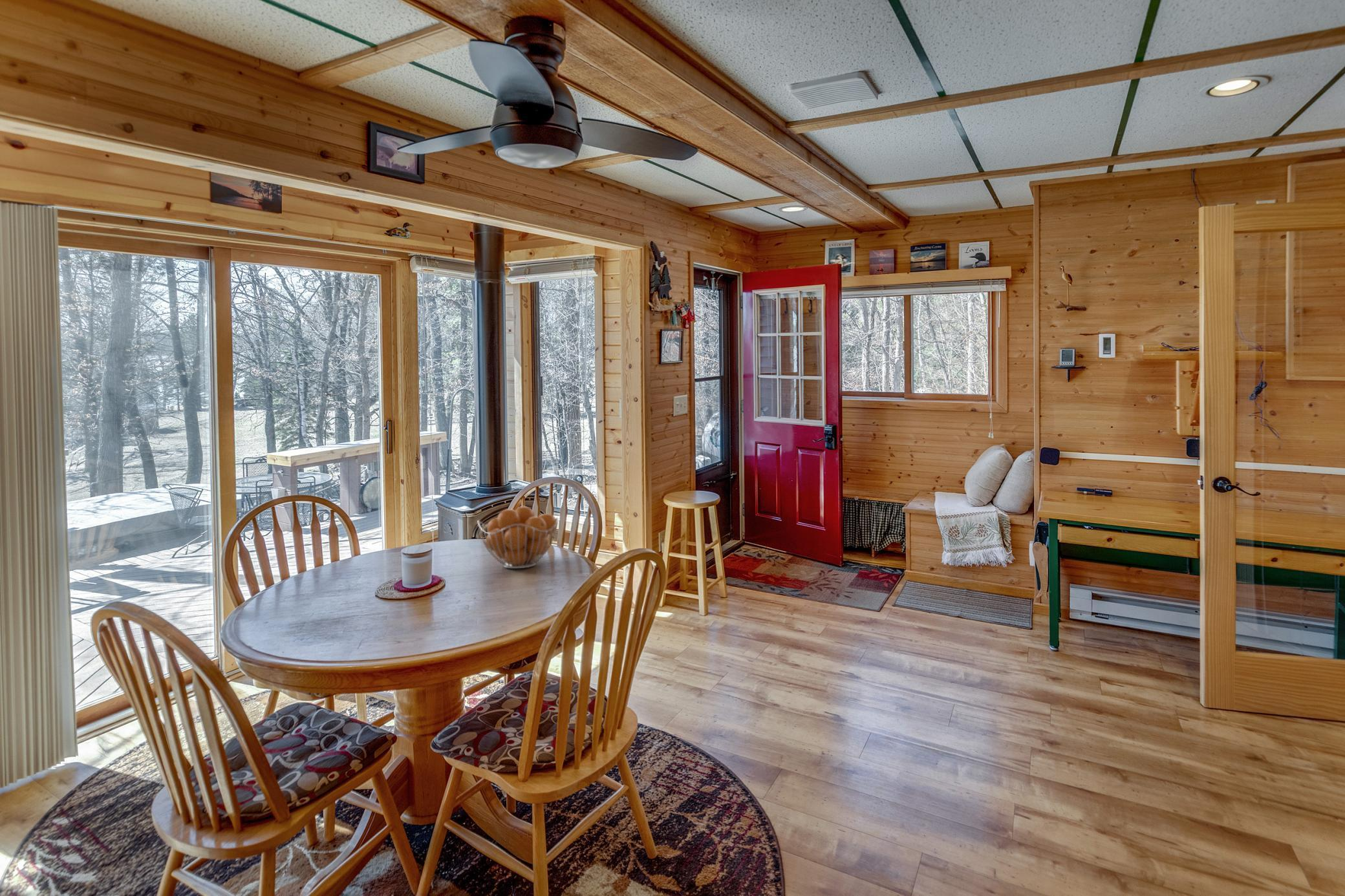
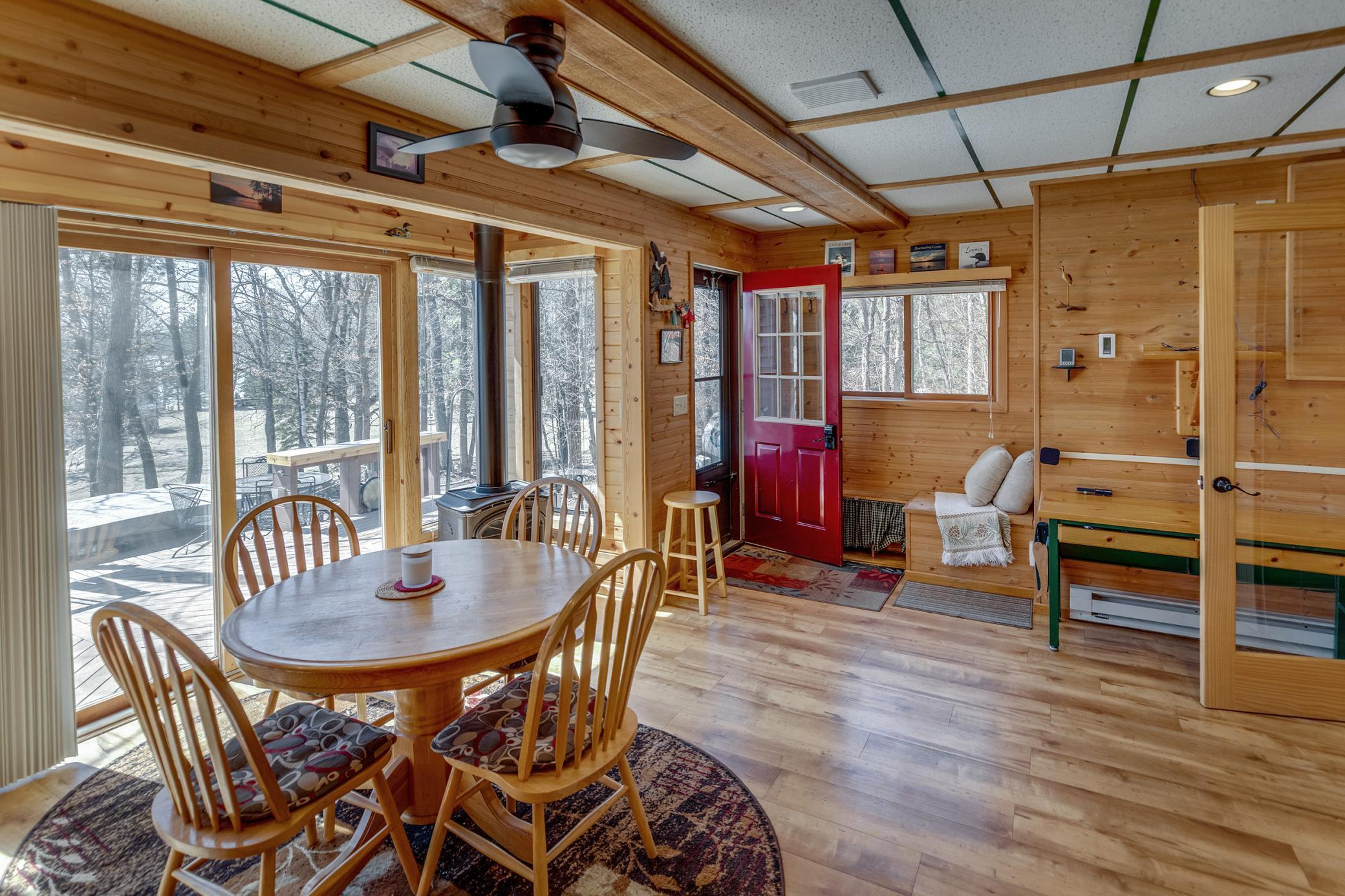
- fruit basket (519, 536)
